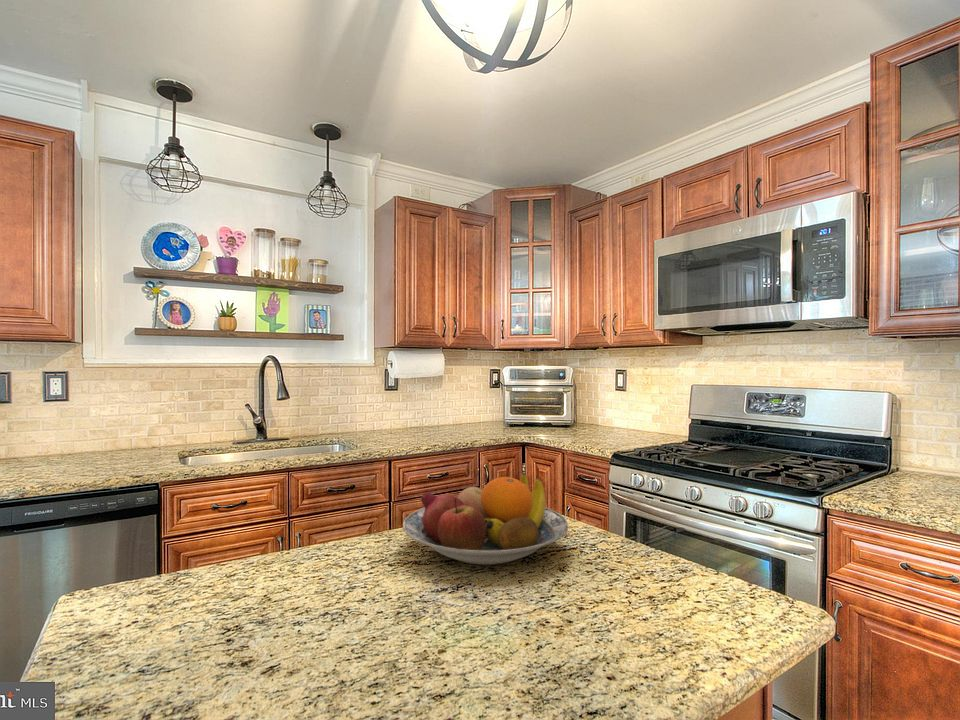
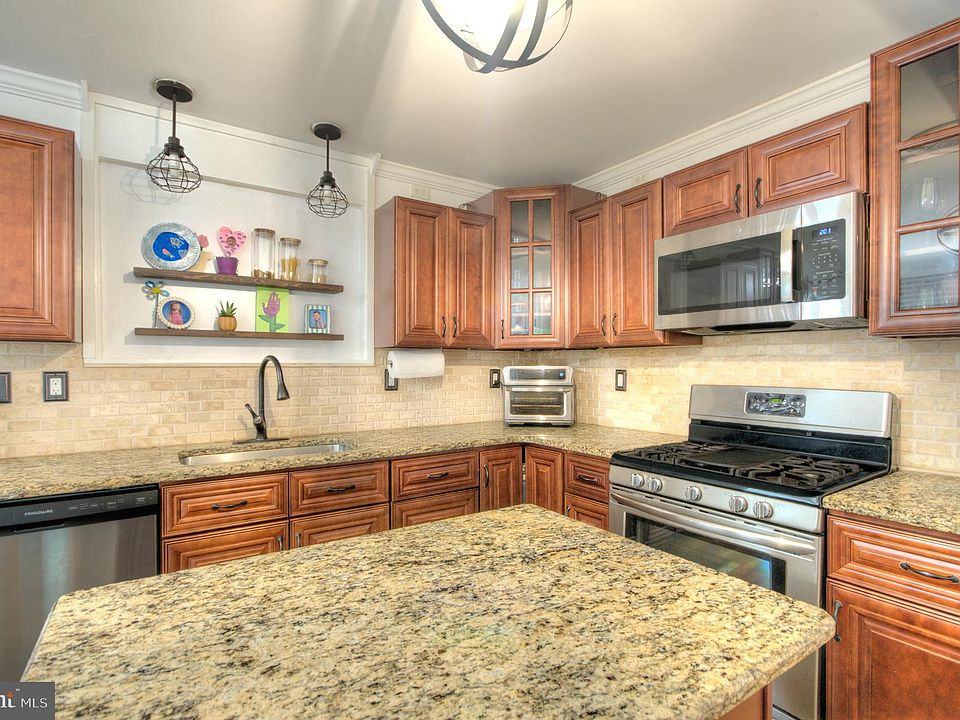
- fruit bowl (485, 514)
